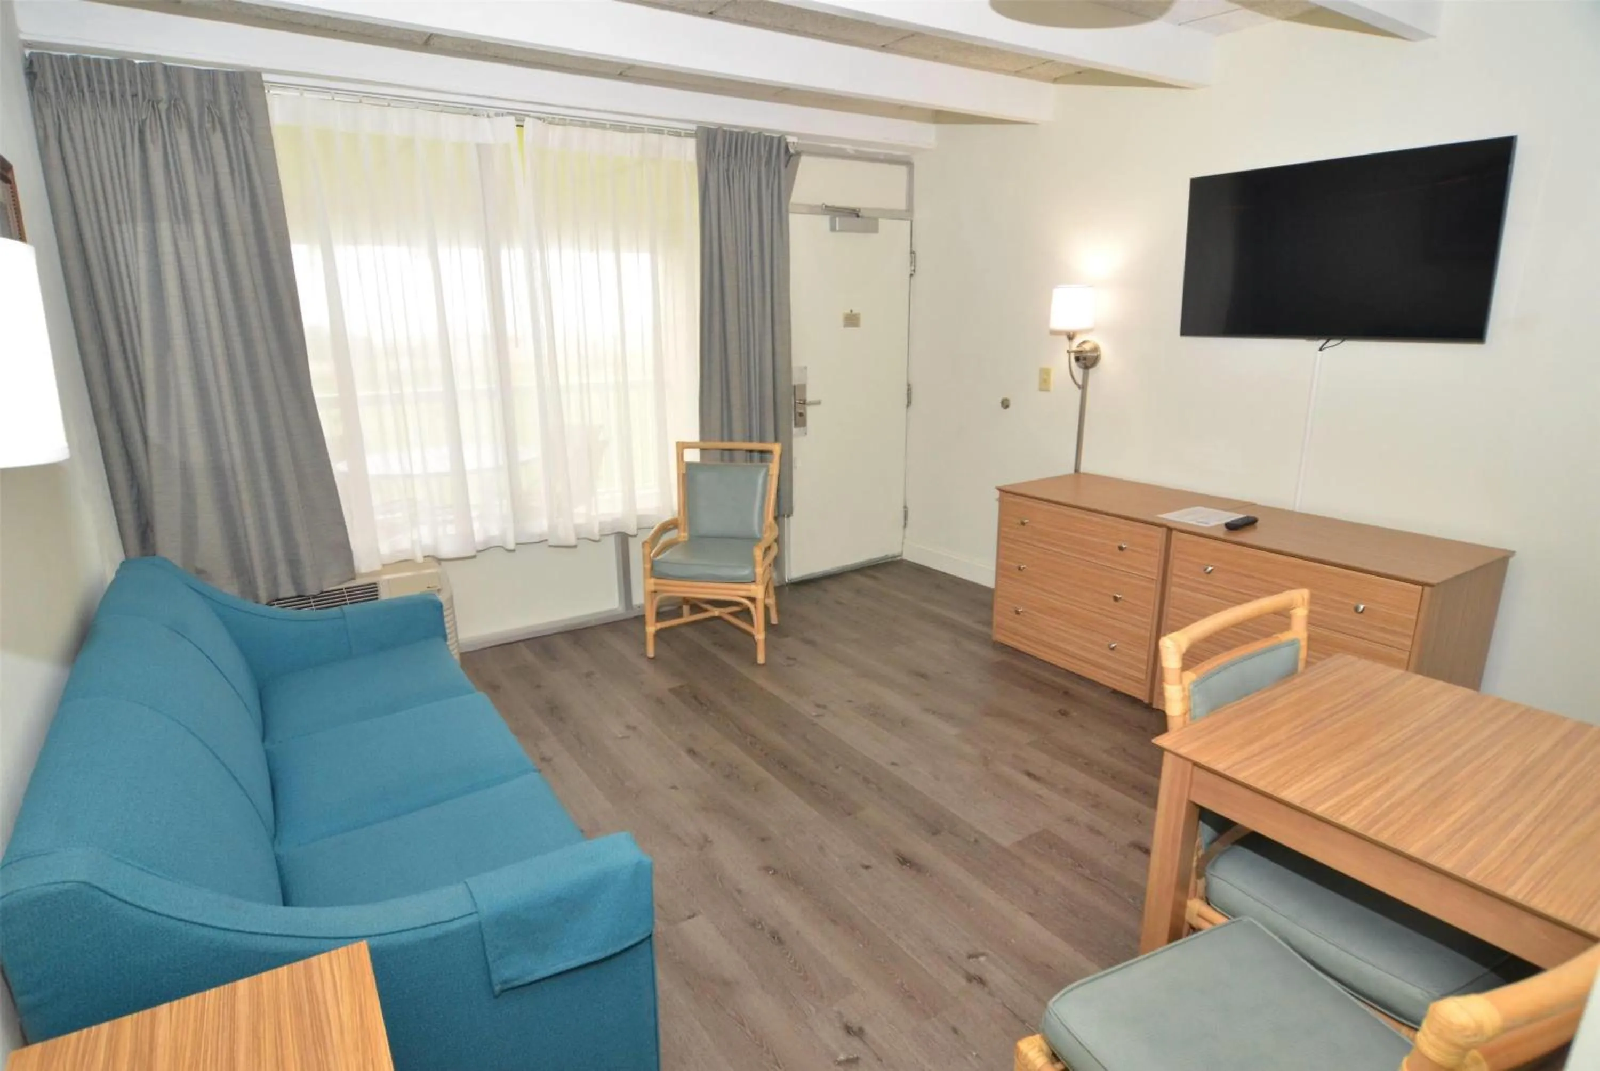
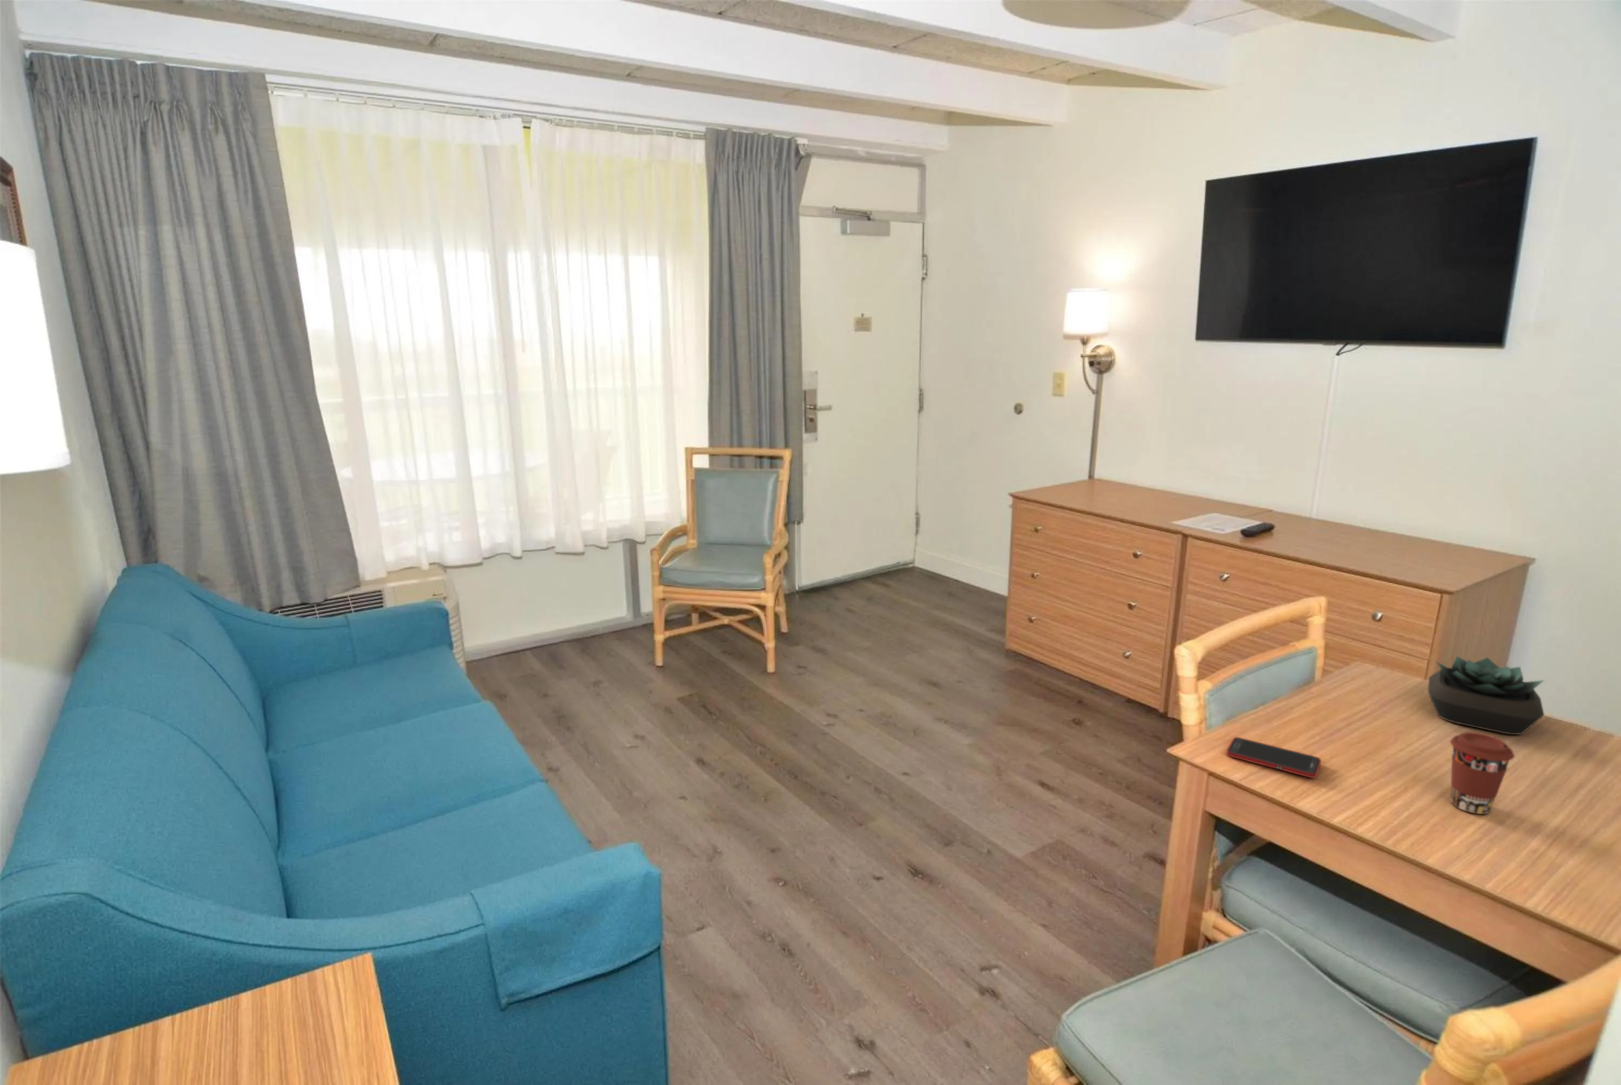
+ cell phone (1273, 757)
+ succulent plant (1484, 691)
+ coffee cup (1476, 773)
